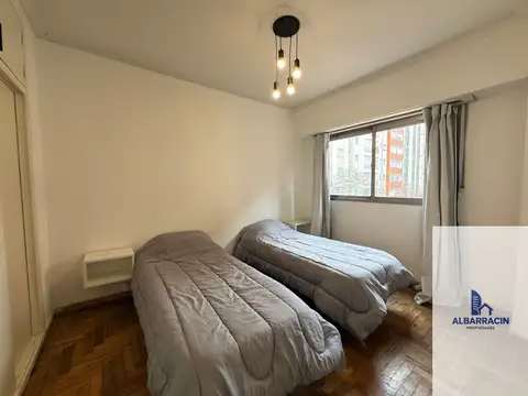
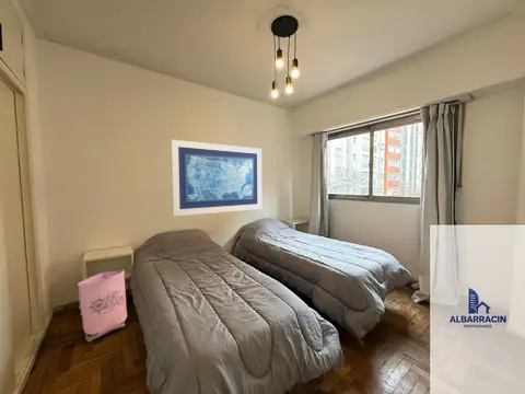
+ bag (104, 303)
+ wall art (221, 178)
